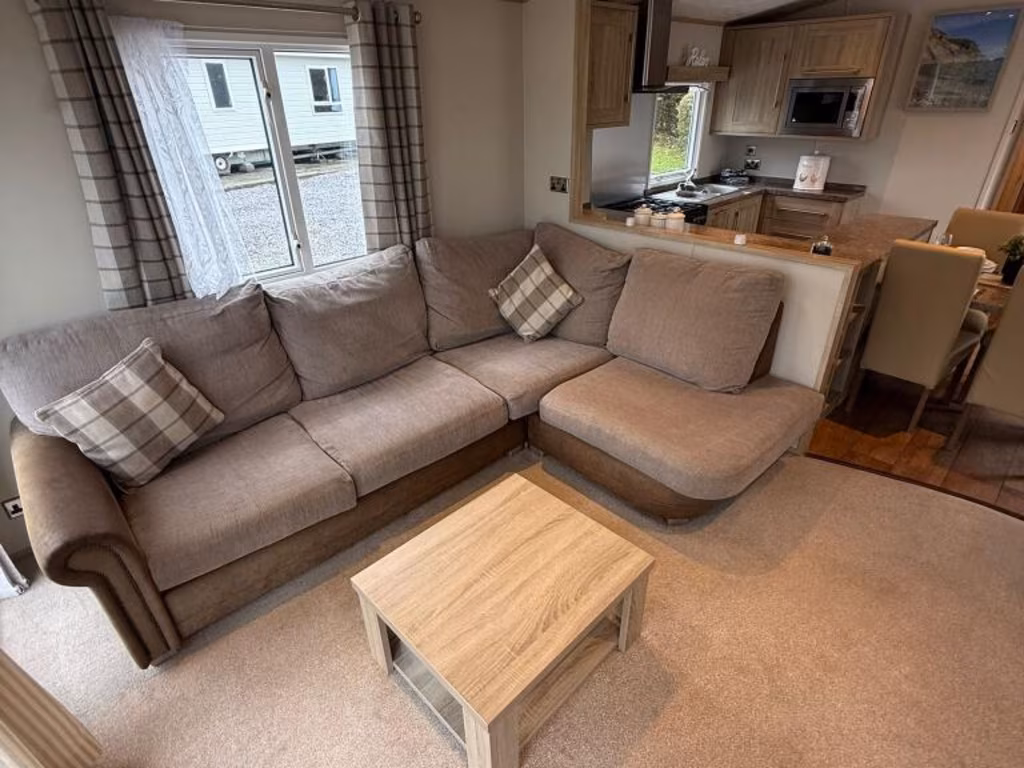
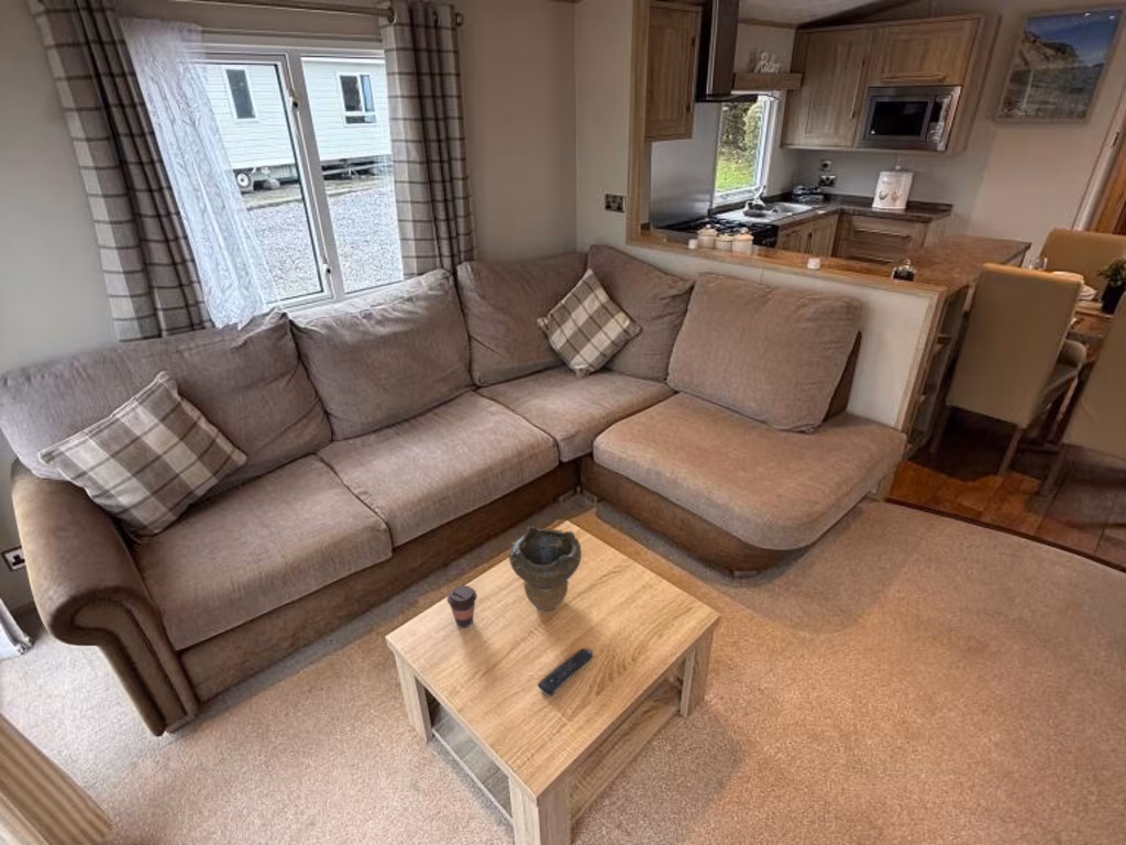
+ remote control (567, 669)
+ decorative bowl (545, 572)
+ coffee cup (463, 607)
